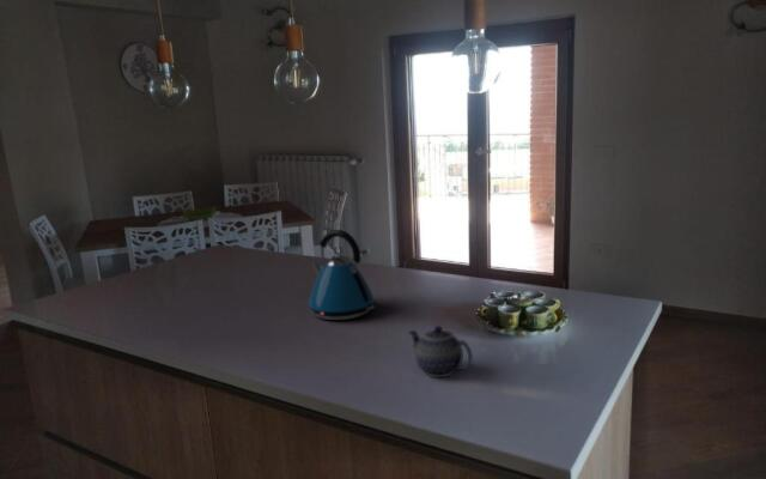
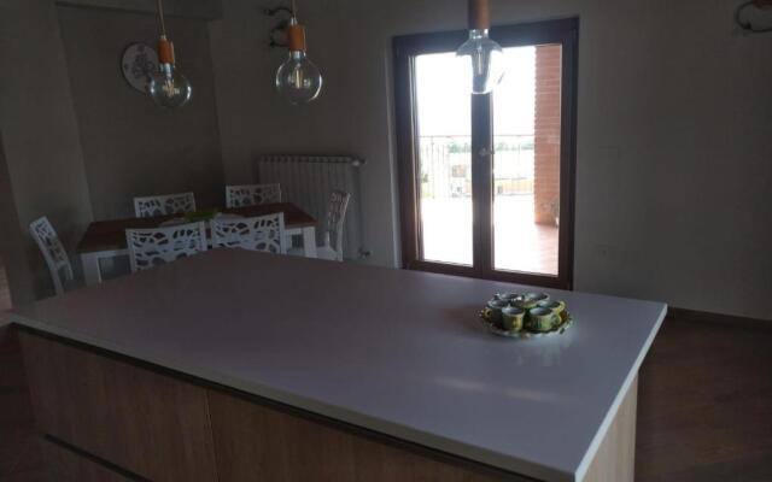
- teapot (438, 348)
- kettle (341, 271)
